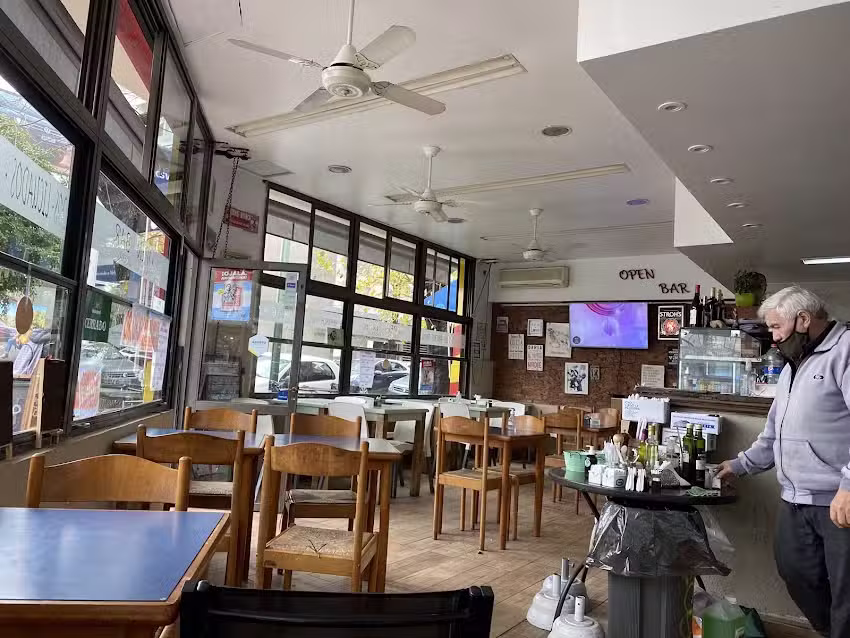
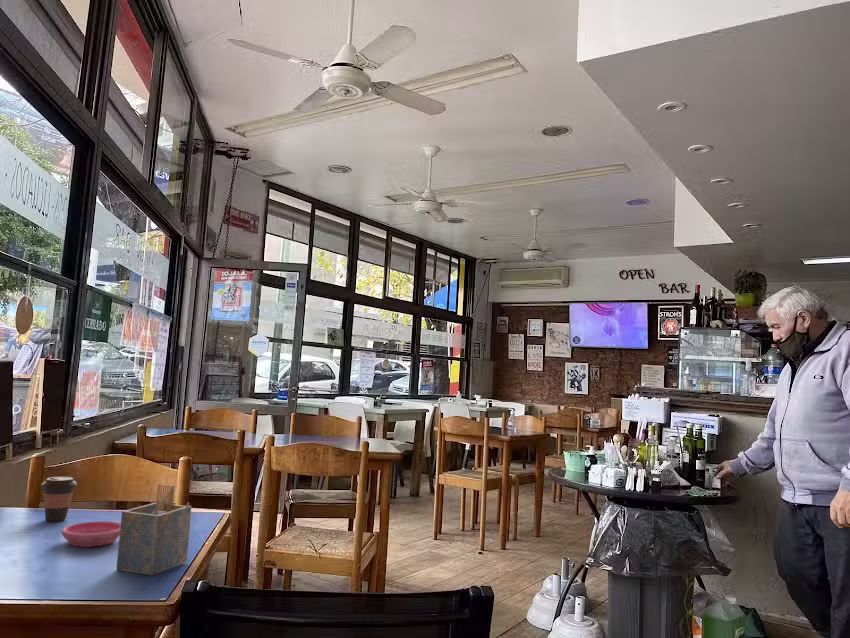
+ saucer (93, 534)
+ napkin holder (156, 526)
+ coffee cup (57, 498)
